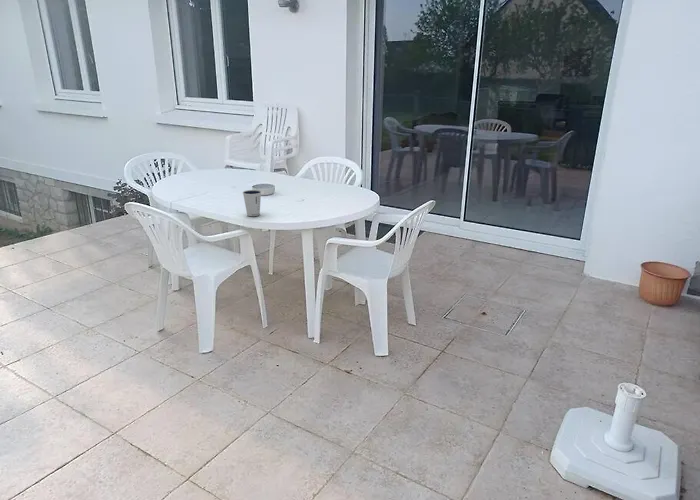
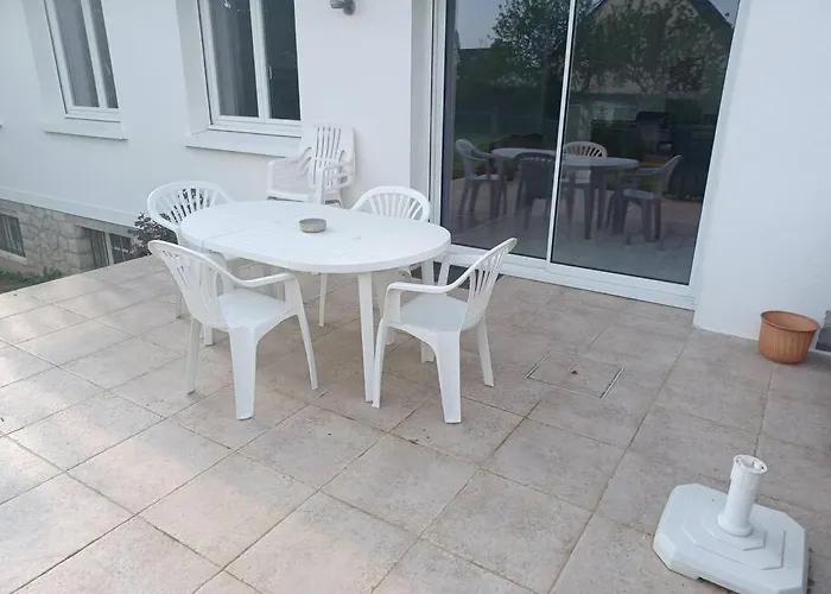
- dixie cup (252, 203)
